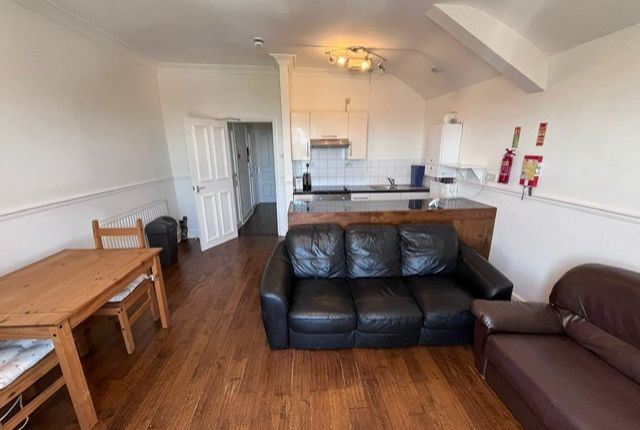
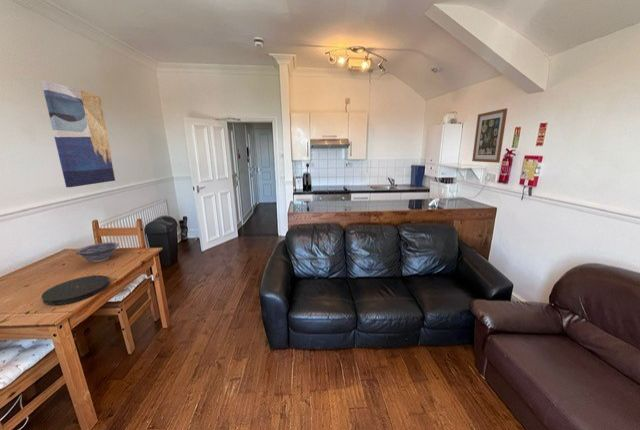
+ plate (77, 288)
+ decorative bowl (99, 253)
+ wall art (84, 138)
+ wall art (488, 137)
